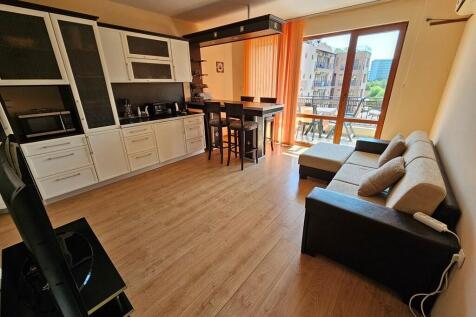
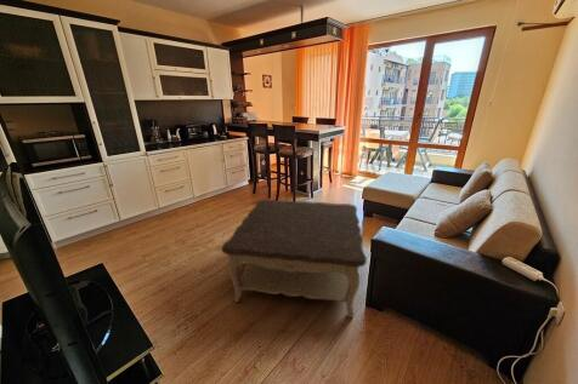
+ coffee table (299, 247)
